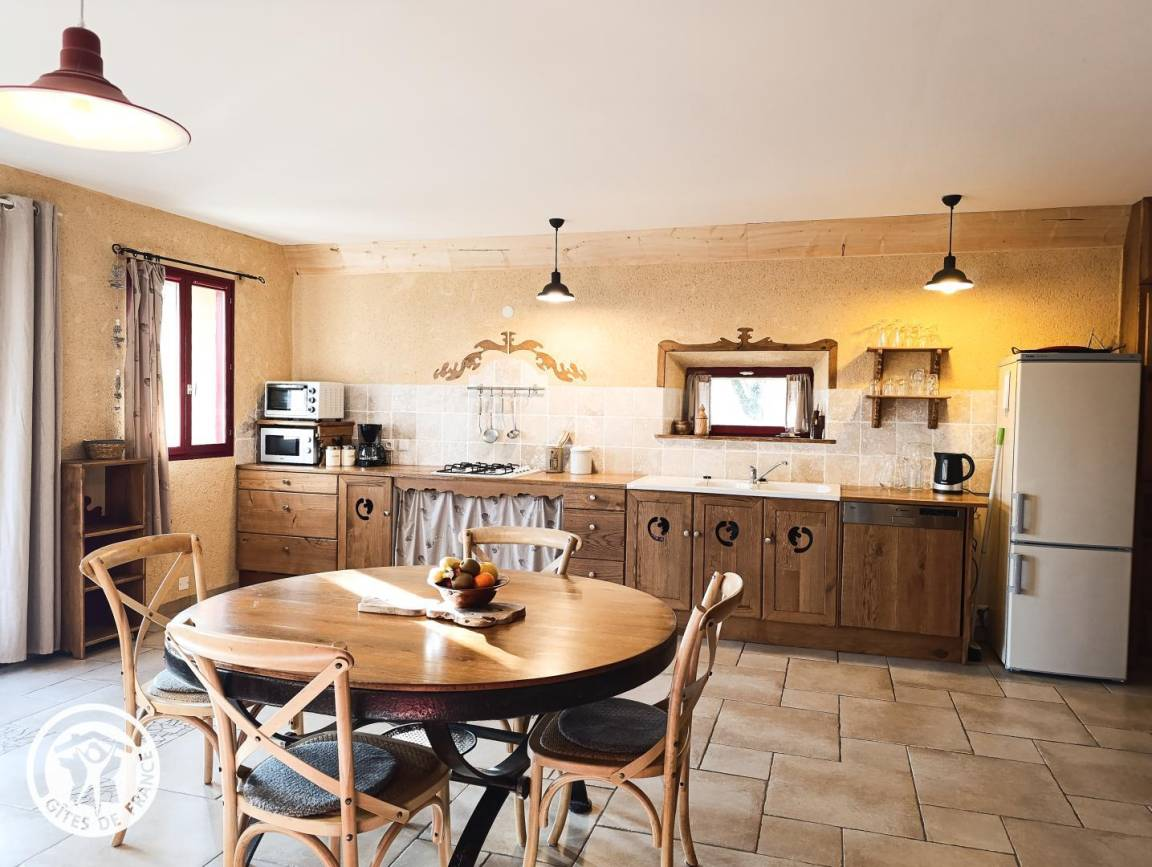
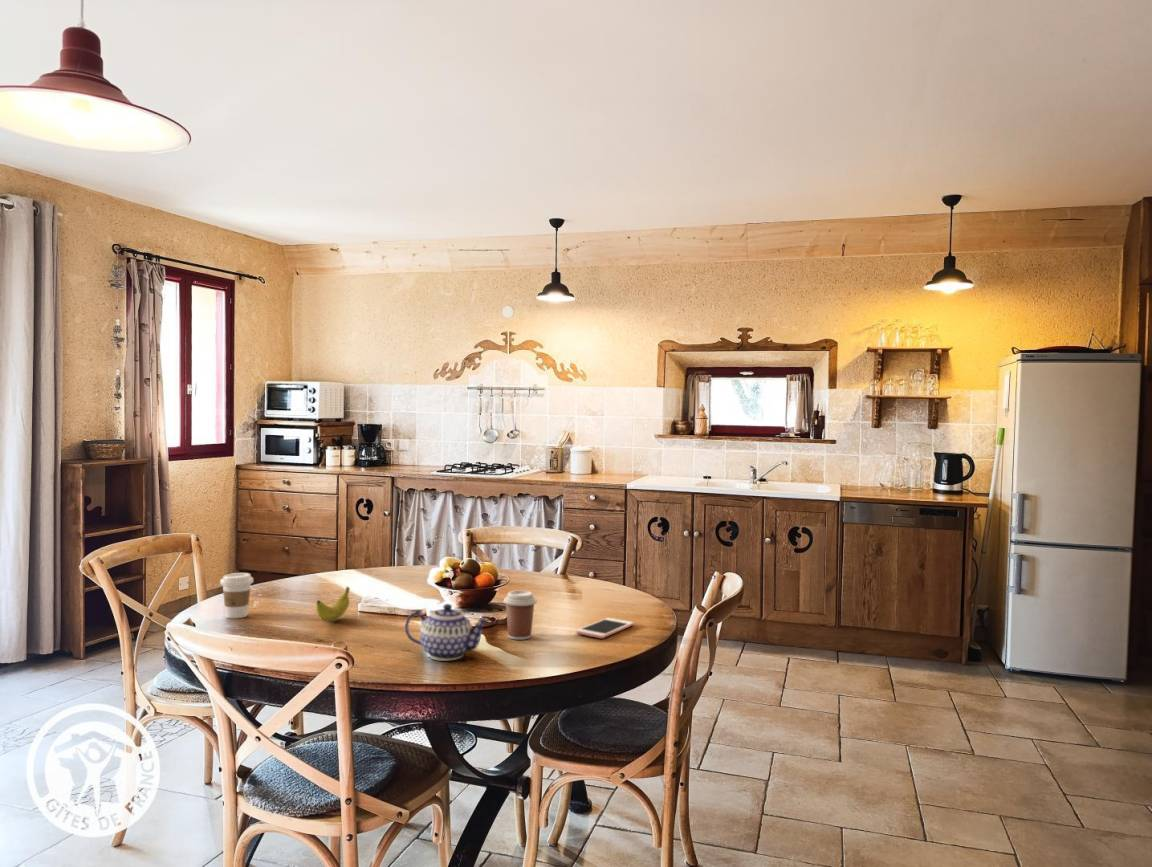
+ teapot (447, 629)
+ coffee cup (520, 614)
+ coffee cup (236, 595)
+ cell phone (605, 627)
+ banana (333, 606)
